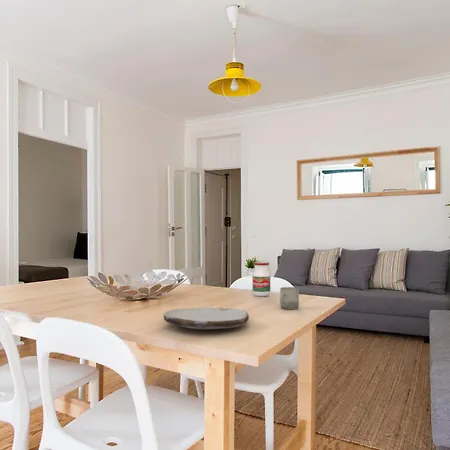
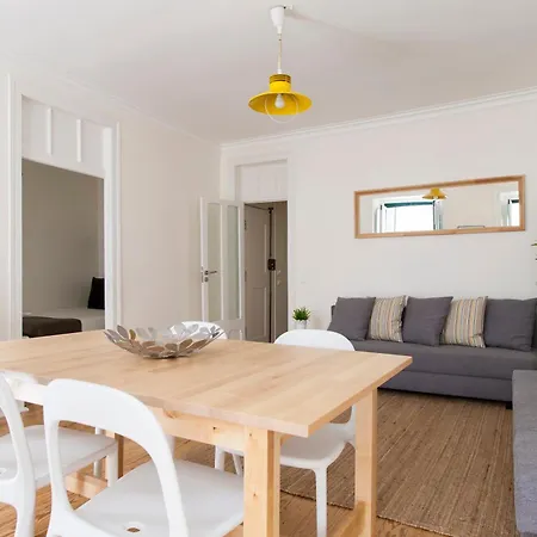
- plate (206, 317)
- cup (287, 298)
- jar (261, 278)
